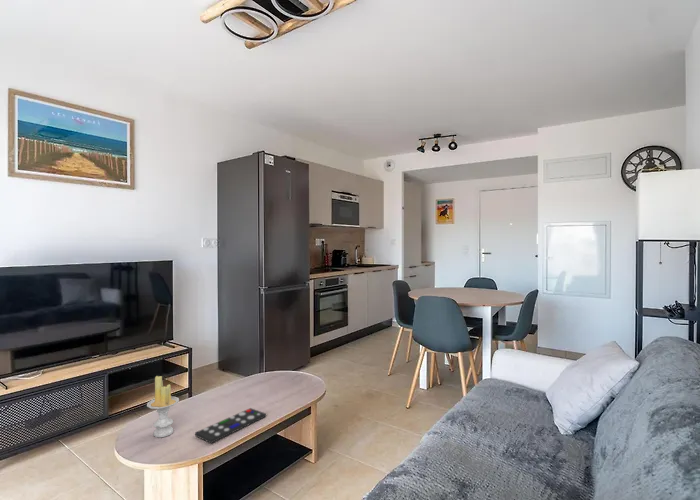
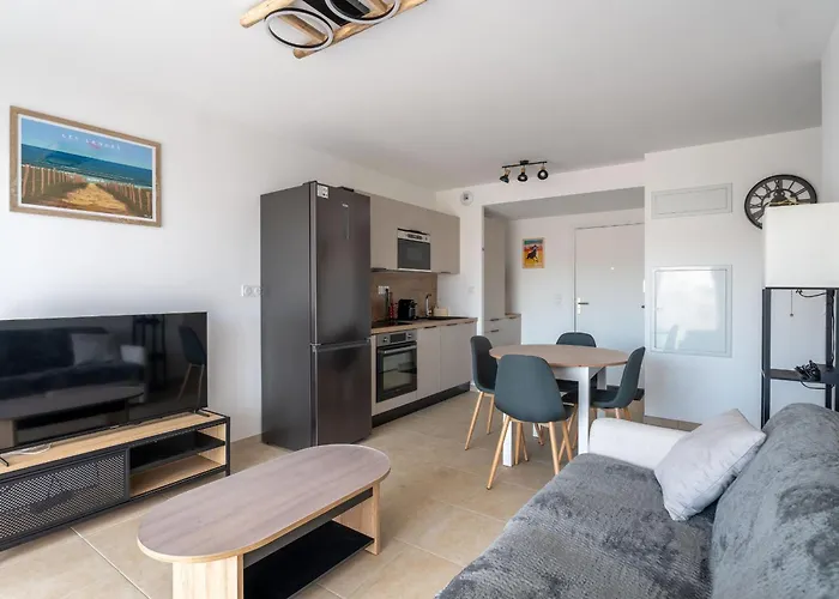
- candle (163, 404)
- remote control (232, 423)
